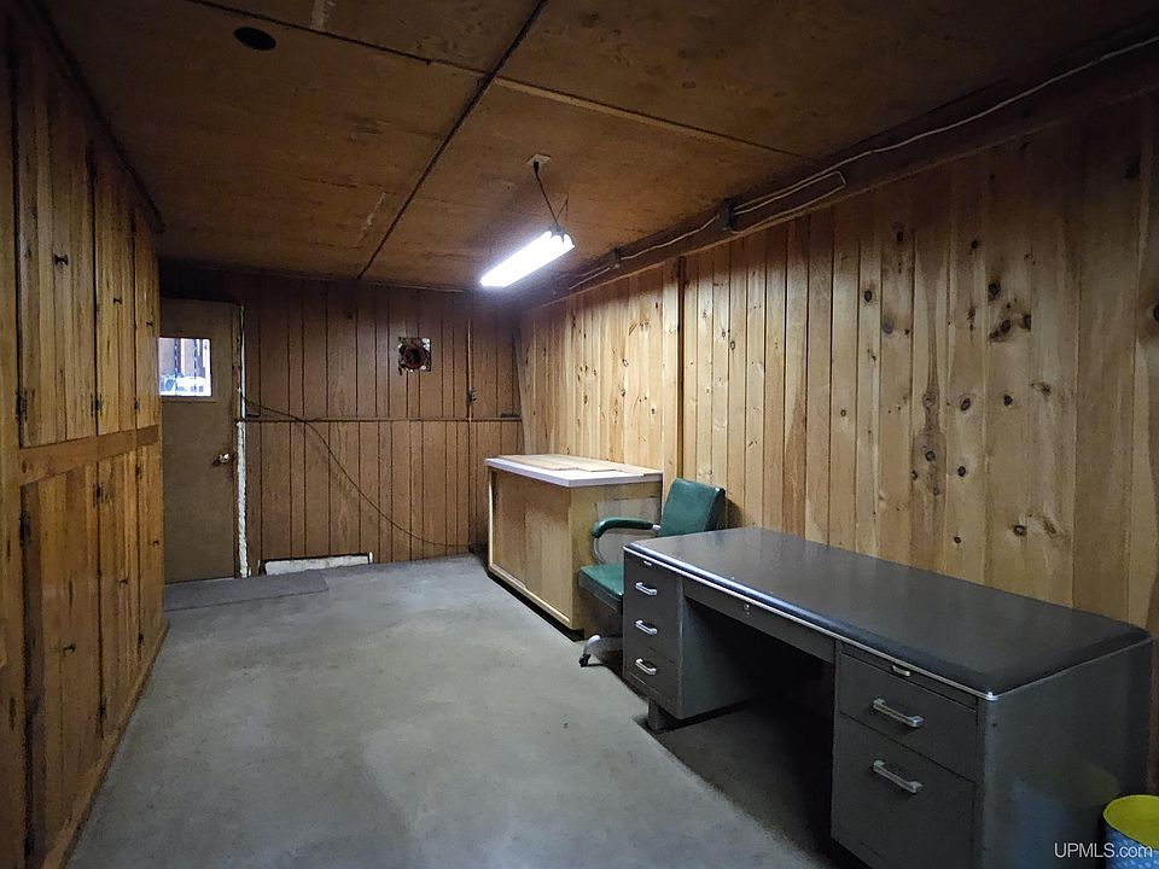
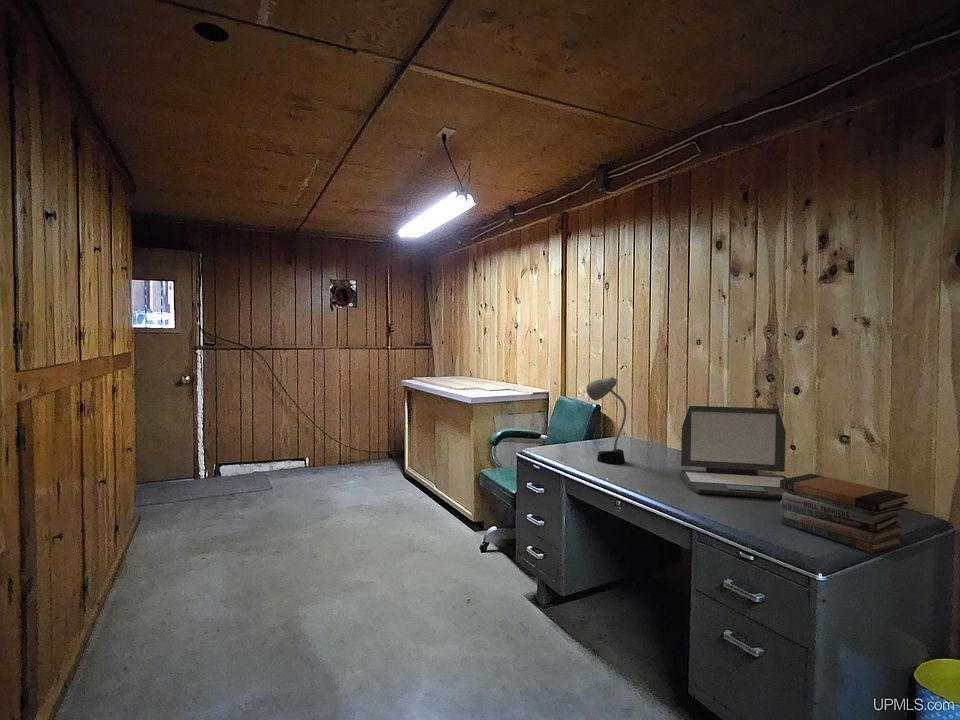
+ desk lamp (622, 423)
+ book stack (839, 509)
+ laptop (740, 449)
